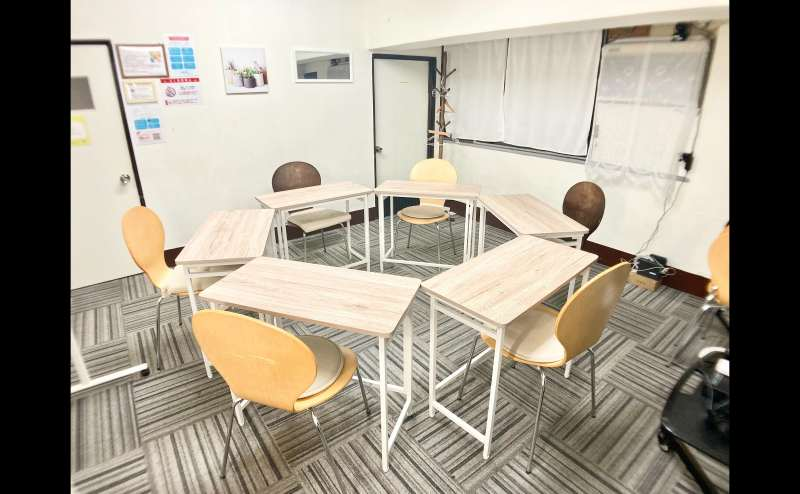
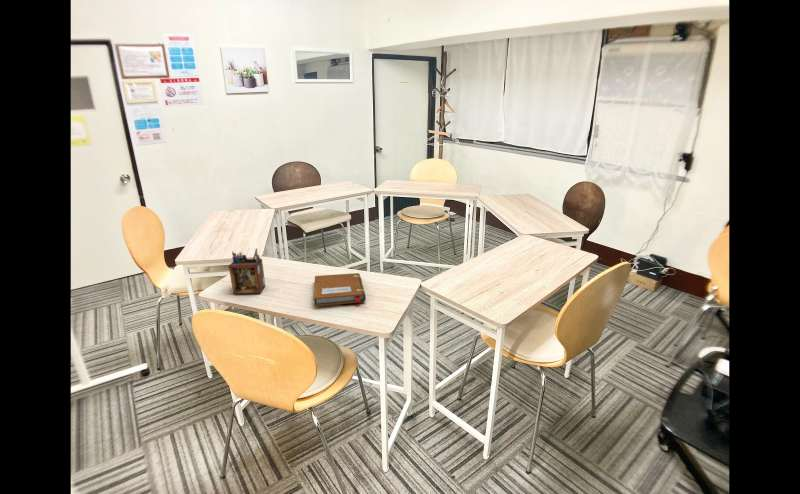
+ desk organizer (247, 270)
+ notebook (339, 288)
